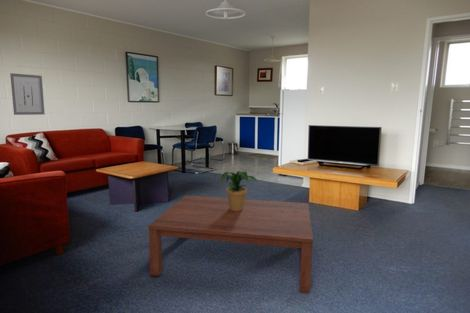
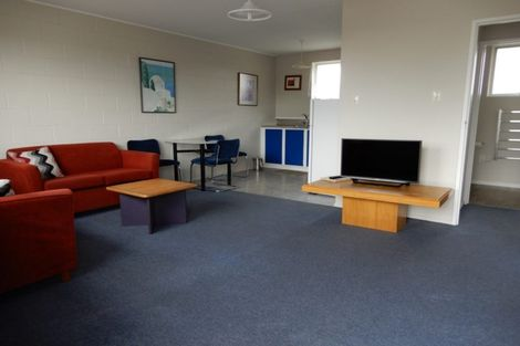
- wall art (28, 94)
- coffee table (236, 235)
- potted plant (236, 189)
